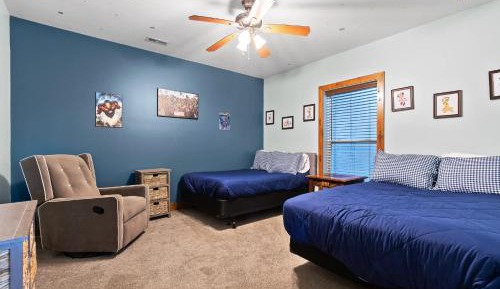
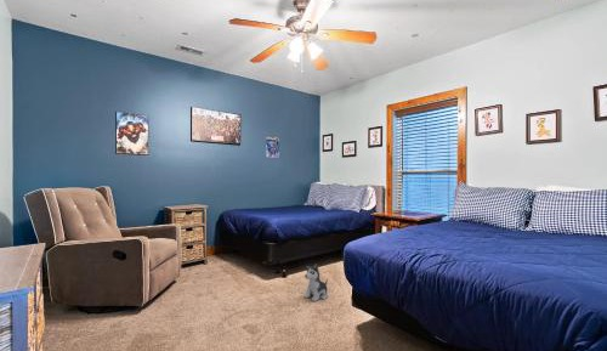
+ plush toy (317, 278)
